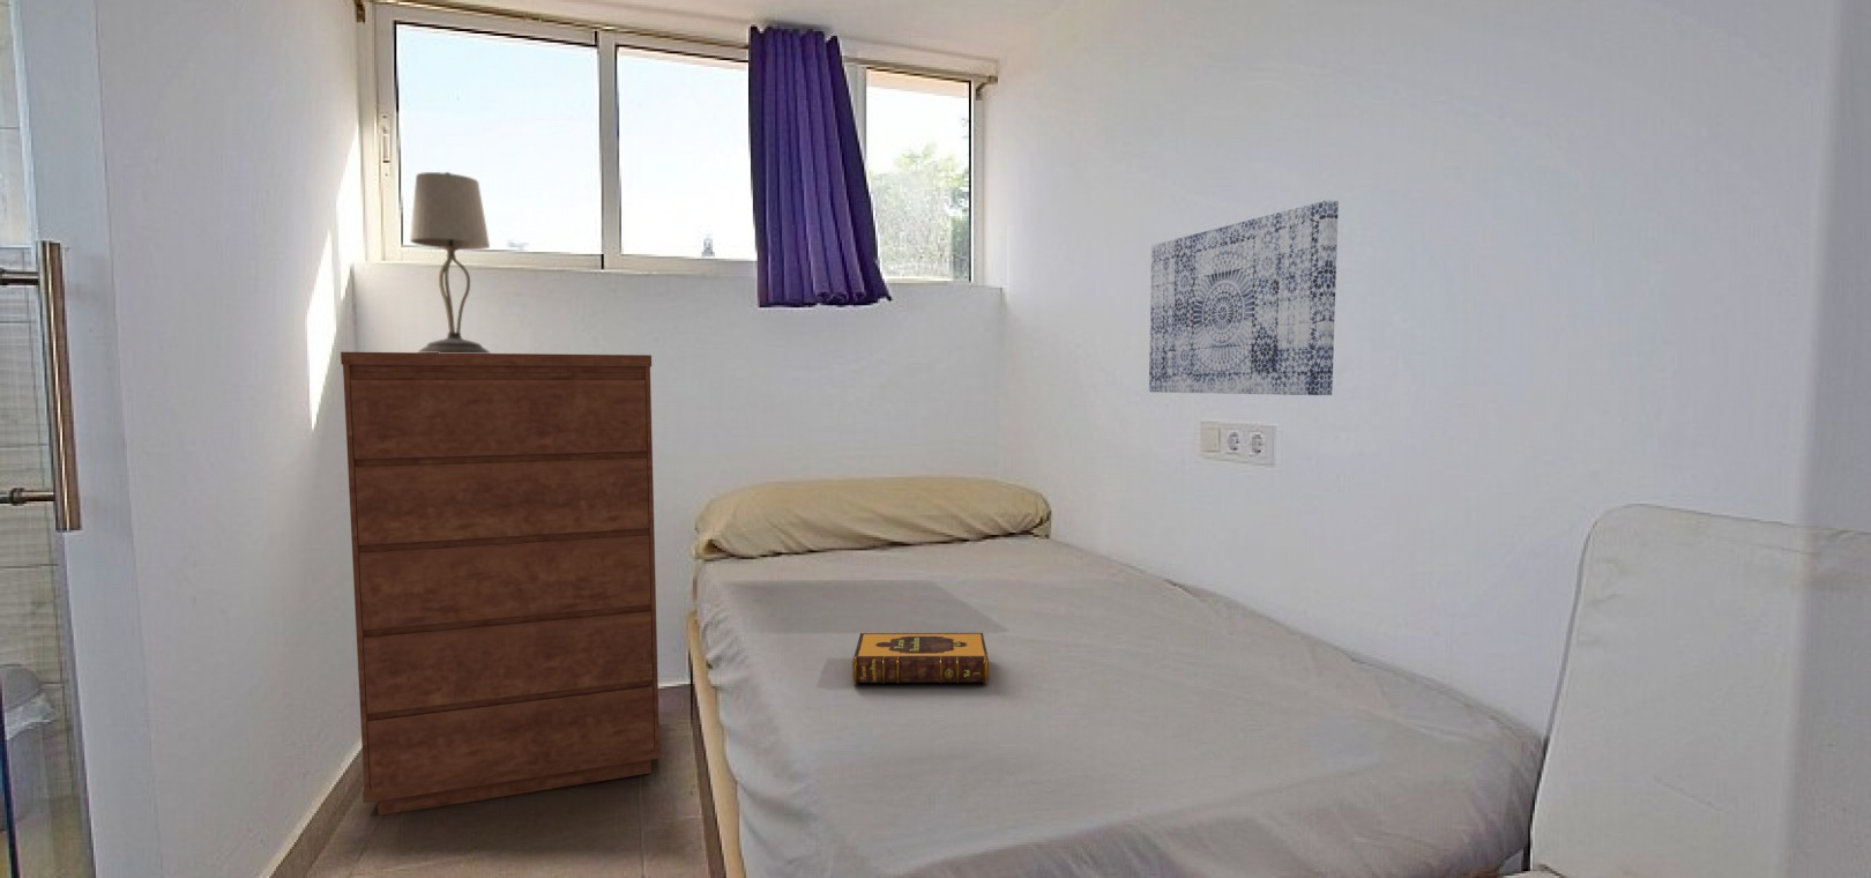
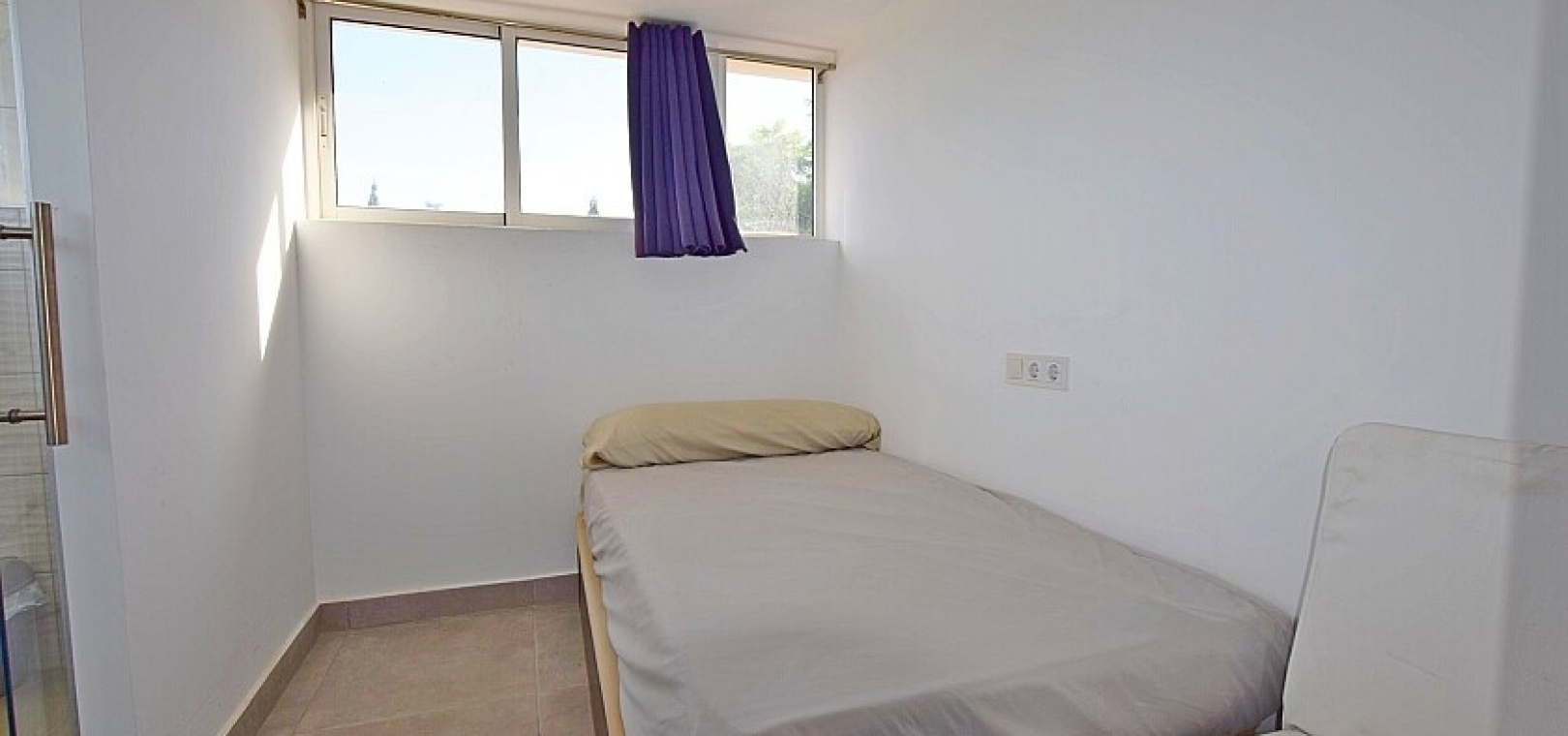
- table lamp (450, 262)
- wall art (1230, 310)
- dresser (521, 563)
- hardback book (920, 658)
